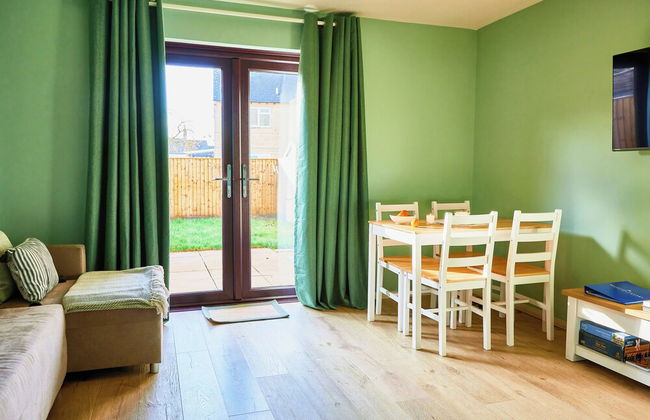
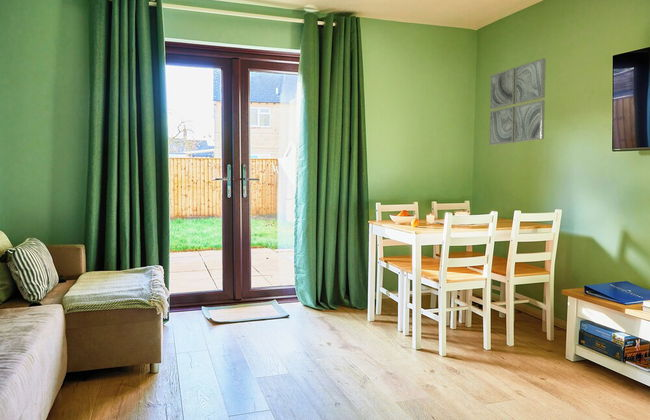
+ wall art (514, 104)
